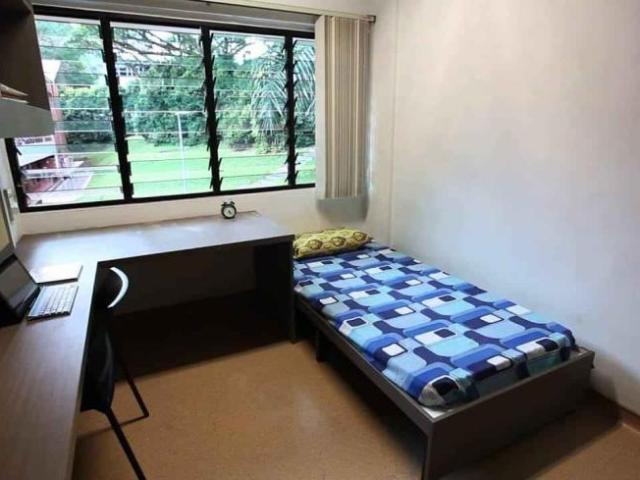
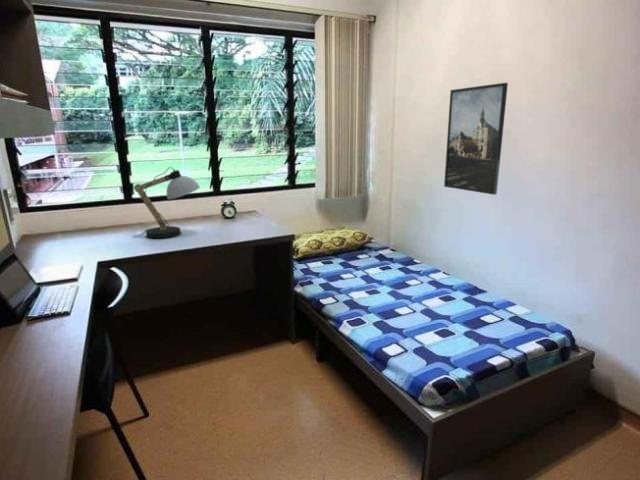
+ desk lamp (167, 198)
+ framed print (472, 140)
